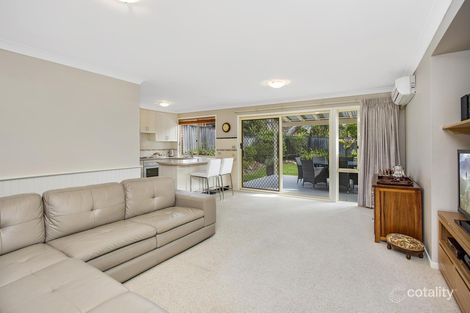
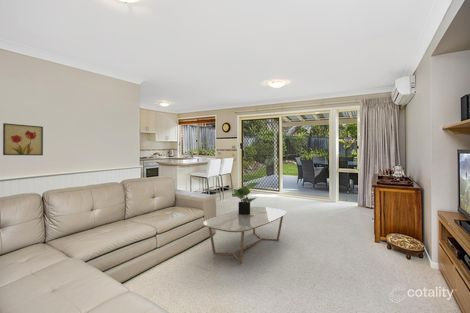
+ coffee table (248, 230)
+ wall art (23, 140)
+ potted plant (246, 198)
